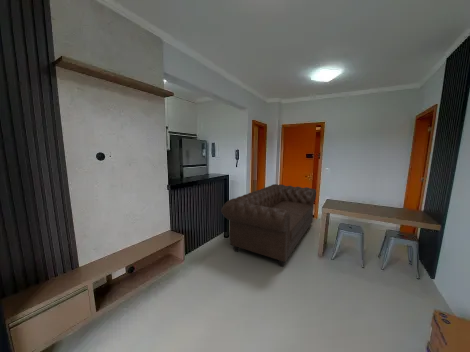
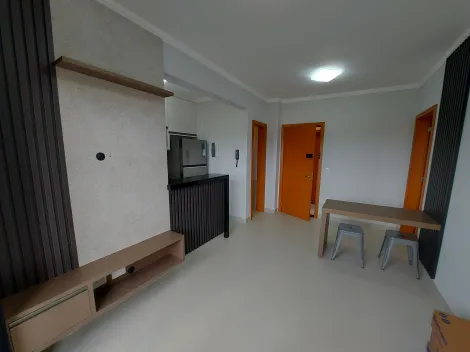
- sofa (275, 214)
